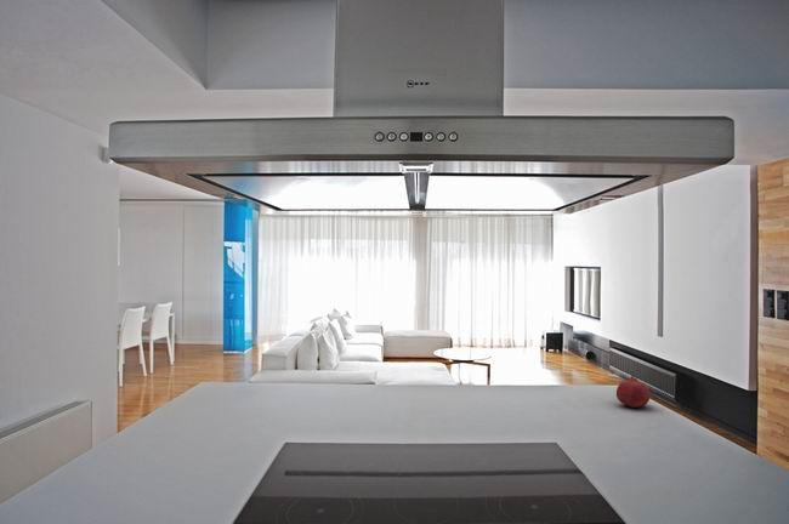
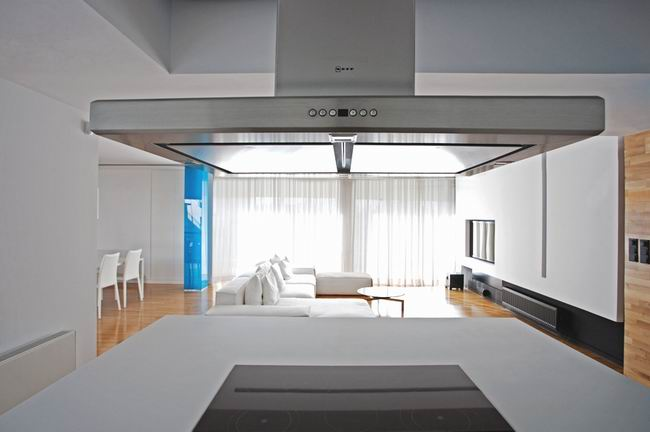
- fruit (632, 391)
